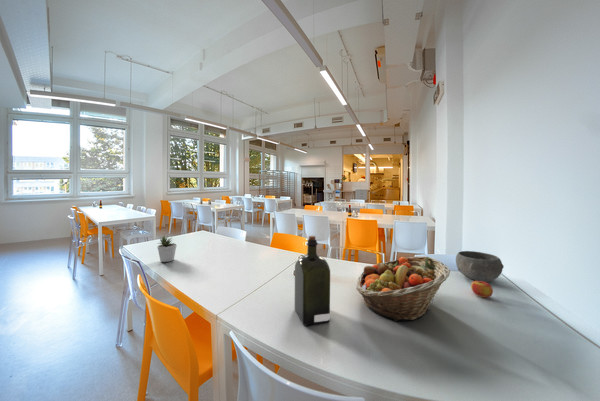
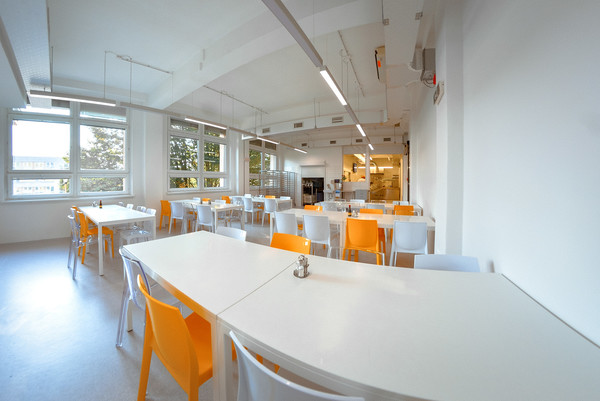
- bowl (477, 266)
- fruit basket (398, 281)
- apple (481, 288)
- potted plant (167, 247)
- liquor (311, 275)
